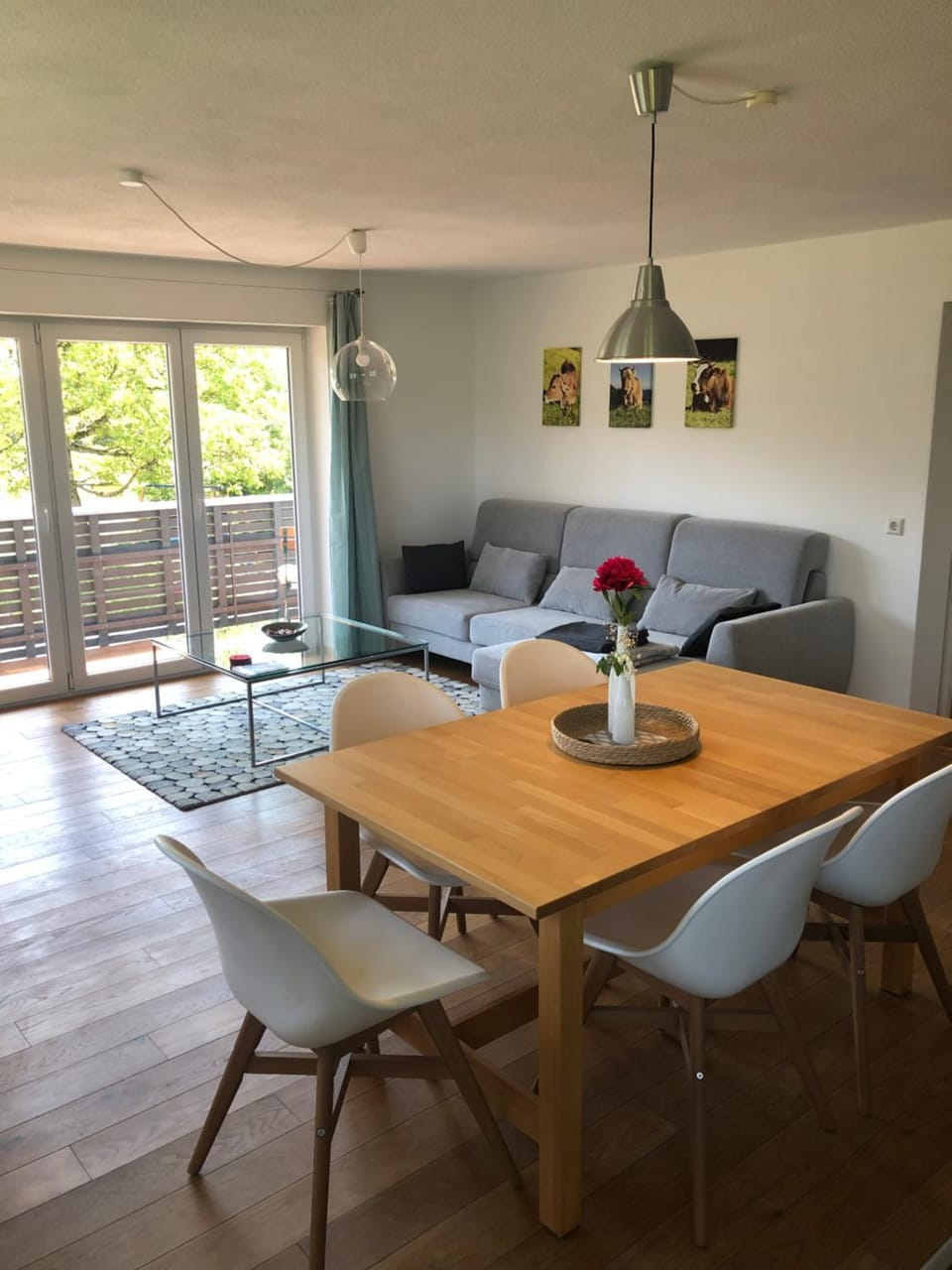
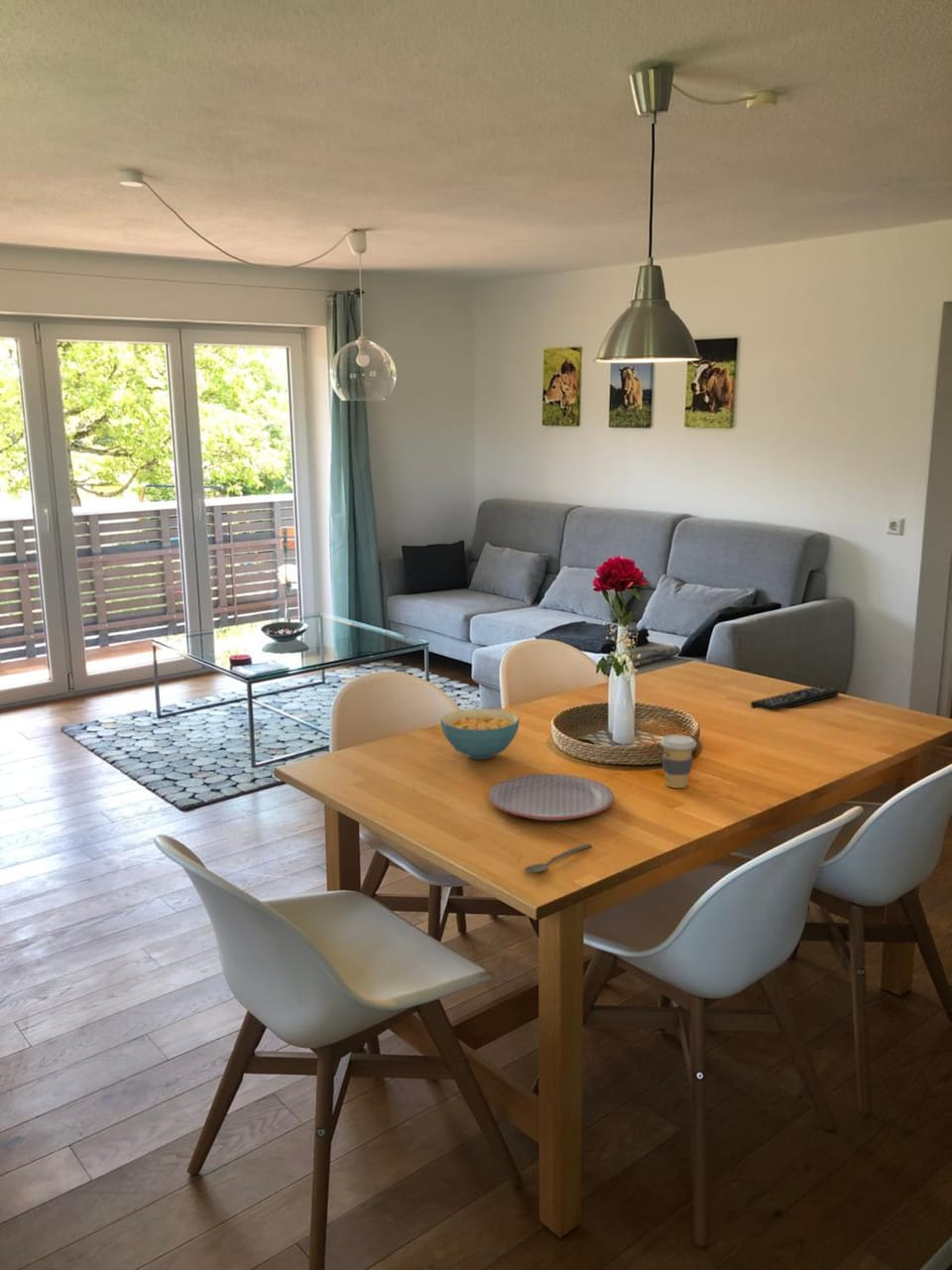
+ remote control (795, 698)
+ cereal bowl (480, 737)
+ coffee cup (677, 761)
+ plate (550, 799)
+ spoon (558, 857)
